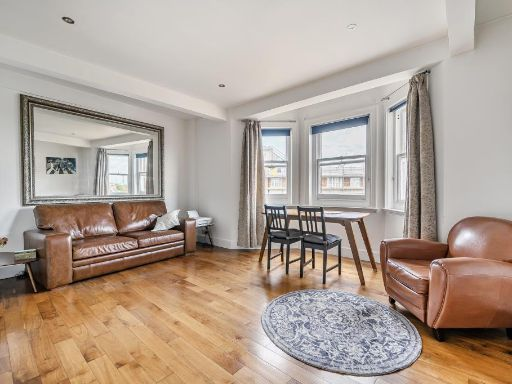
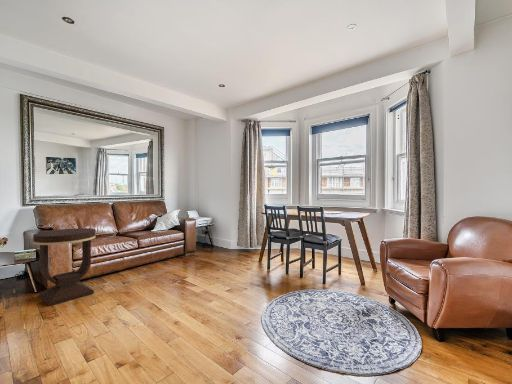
+ side table (67, 272)
